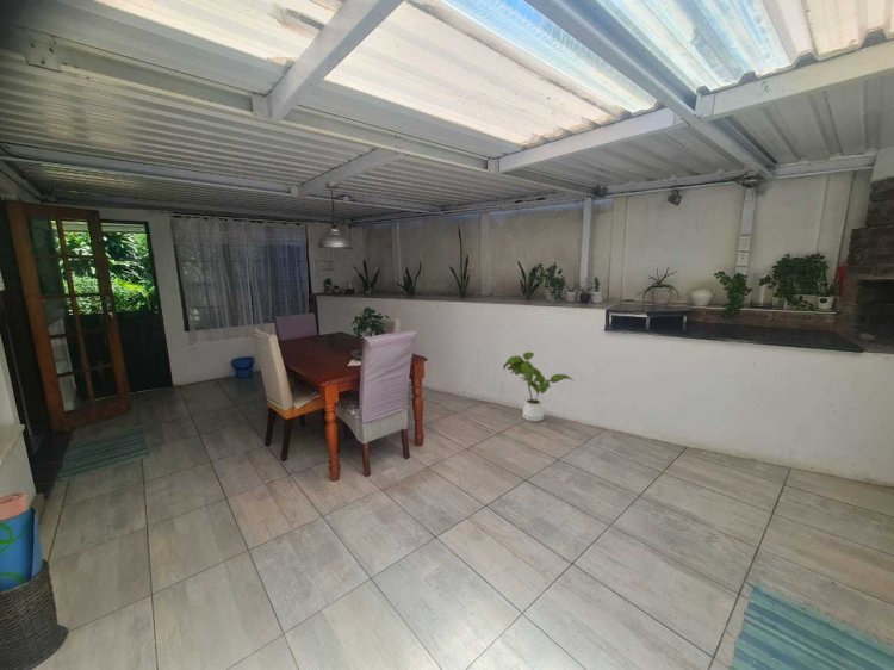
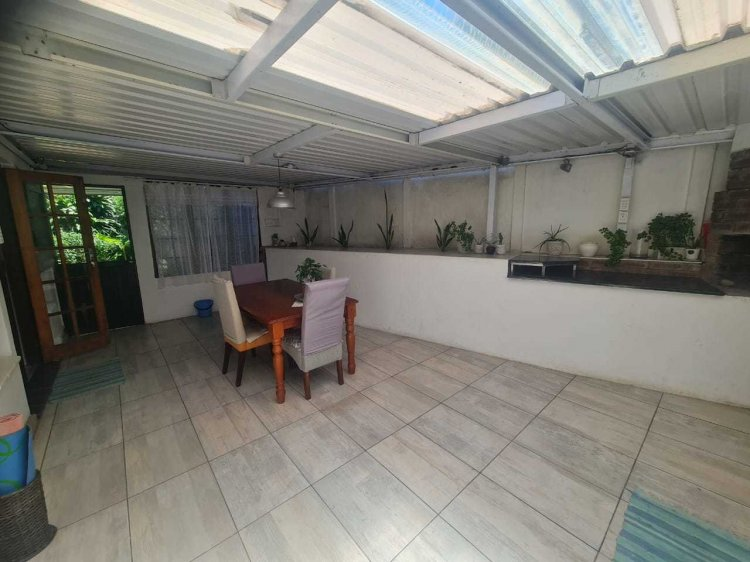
- house plant (532, 386)
